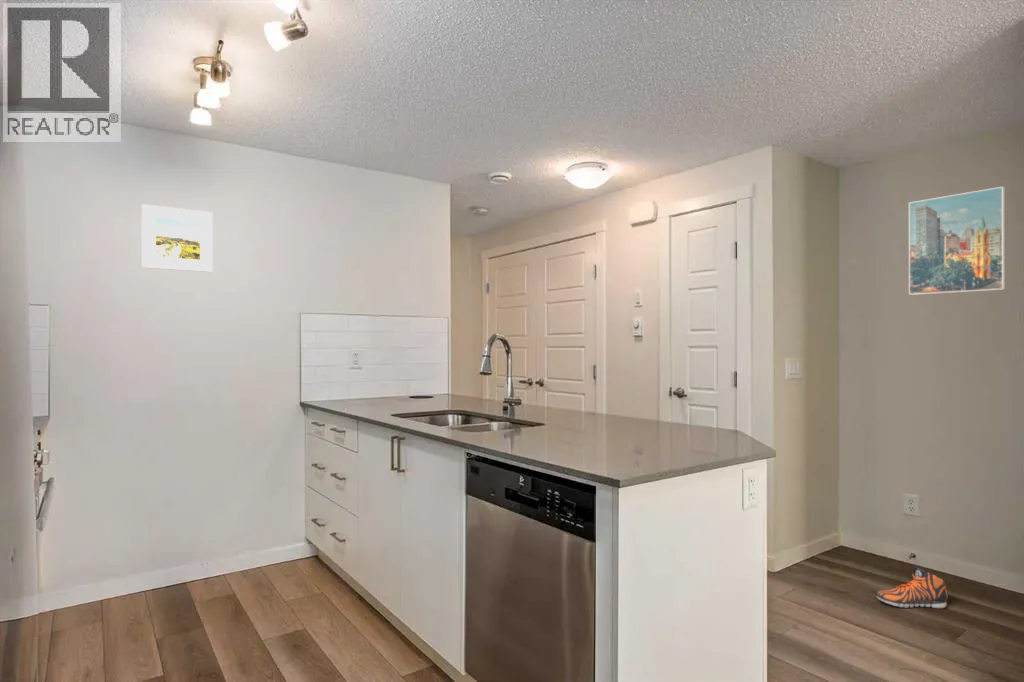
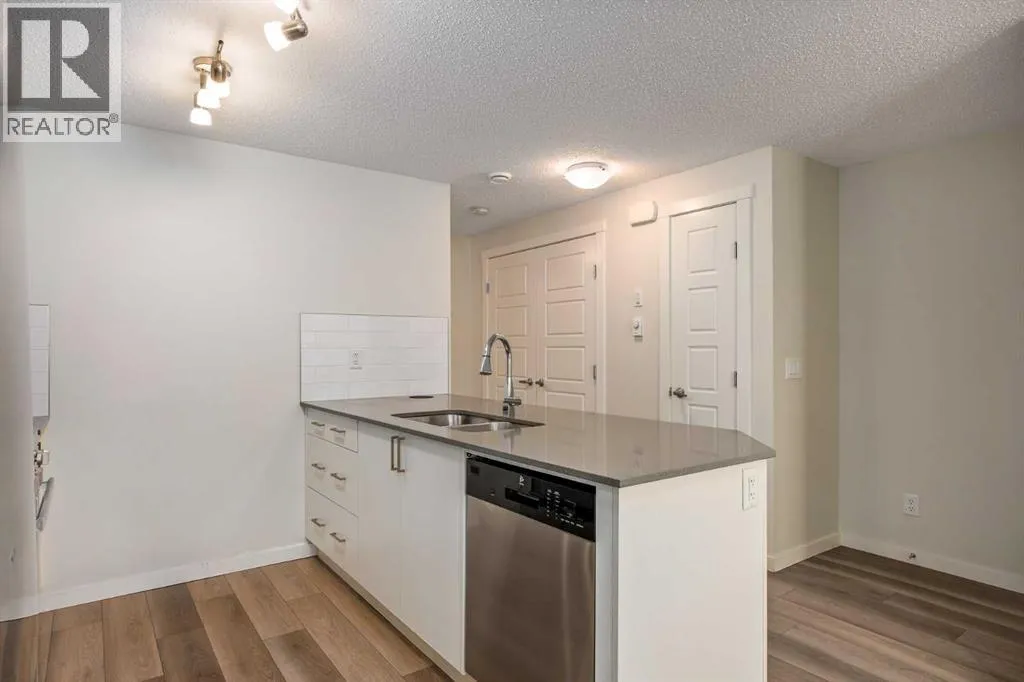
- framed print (178, 239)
- sneaker (910, 585)
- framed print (954, 243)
